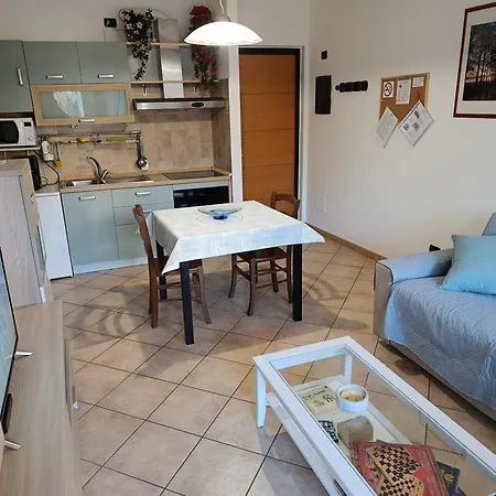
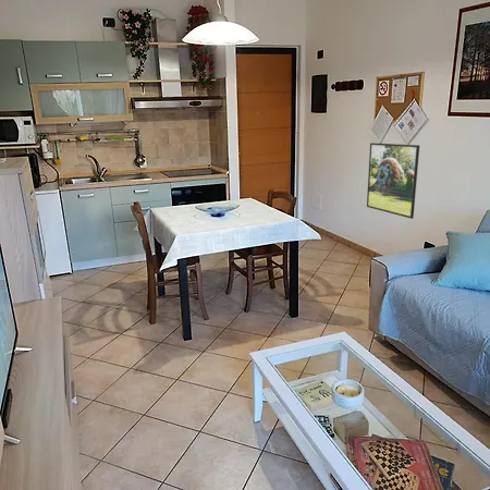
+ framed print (390, 179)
